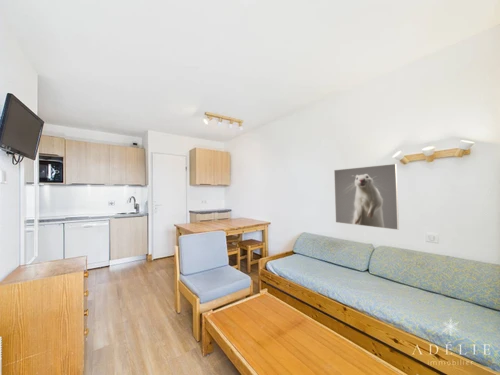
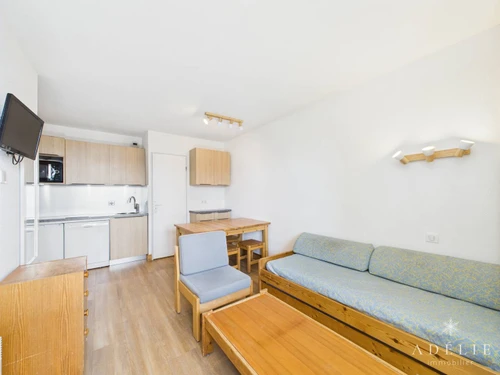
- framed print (362, 196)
